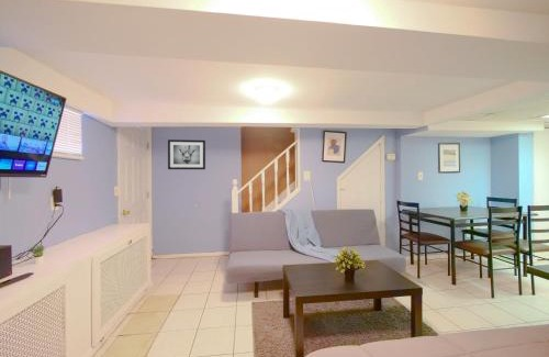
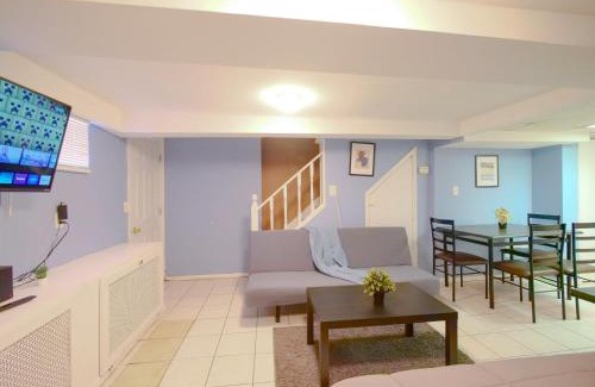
- wall art (187, 154)
